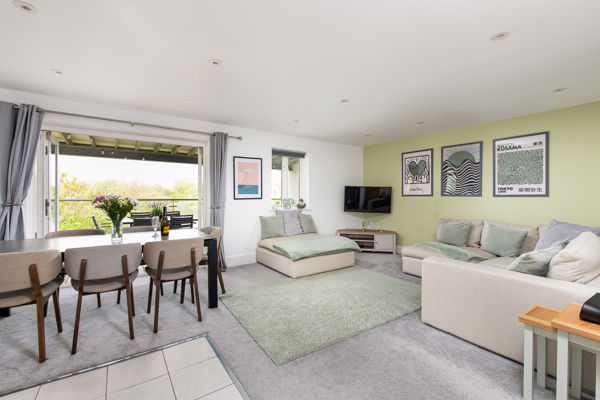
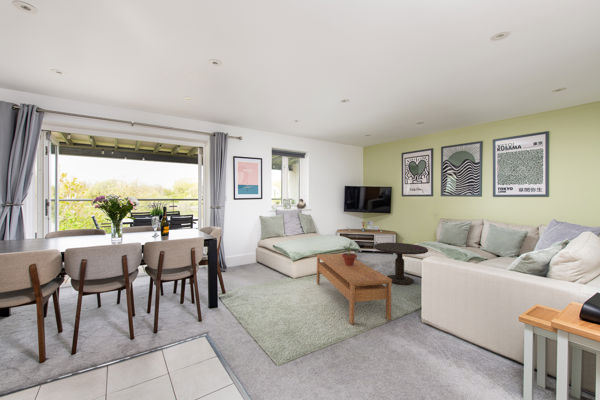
+ potted plant (349, 252)
+ side table (399, 263)
+ coffee table (347, 281)
